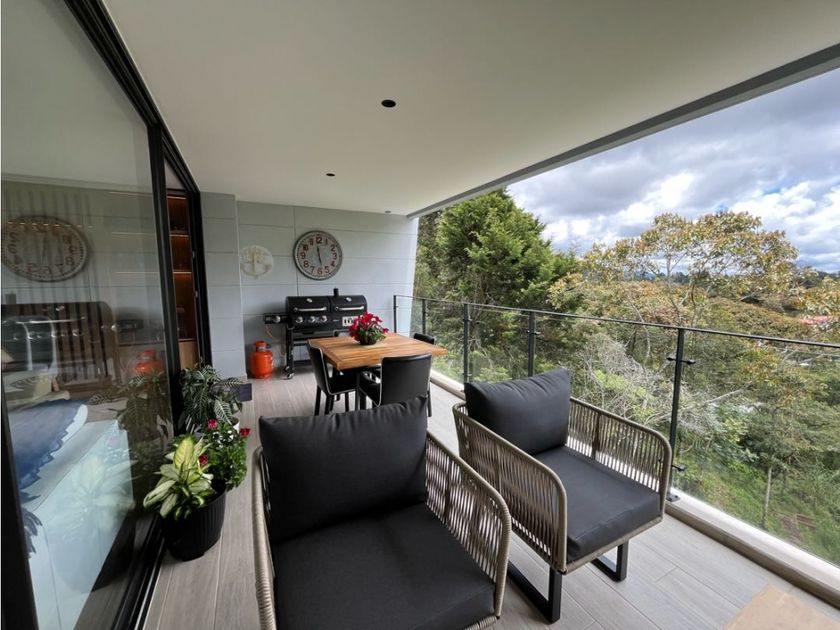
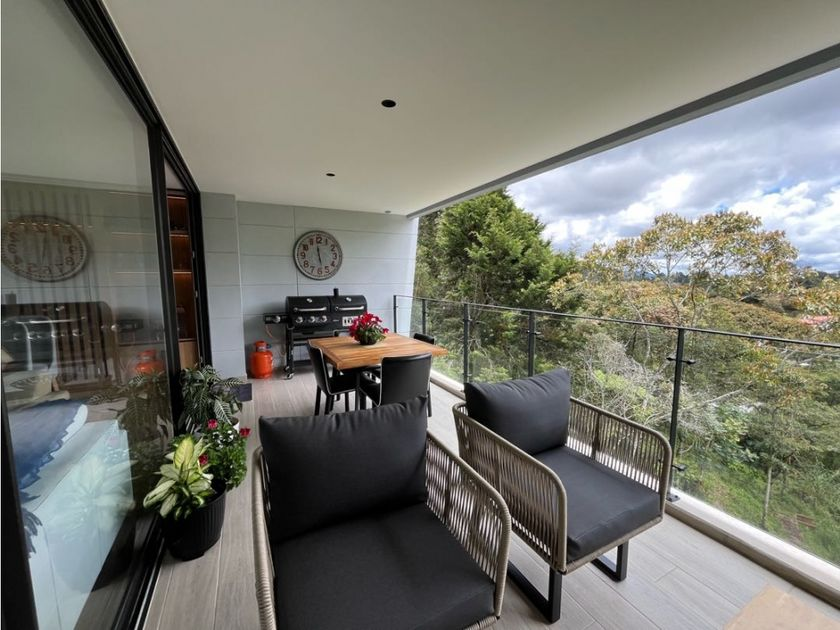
- wall decoration (255, 262)
